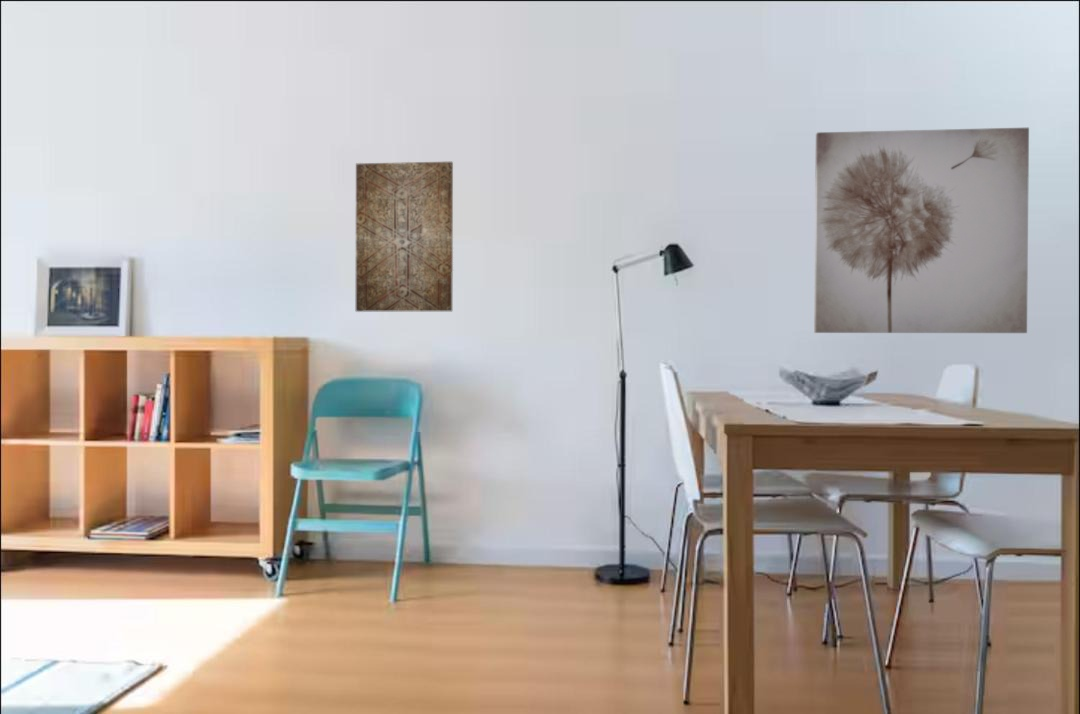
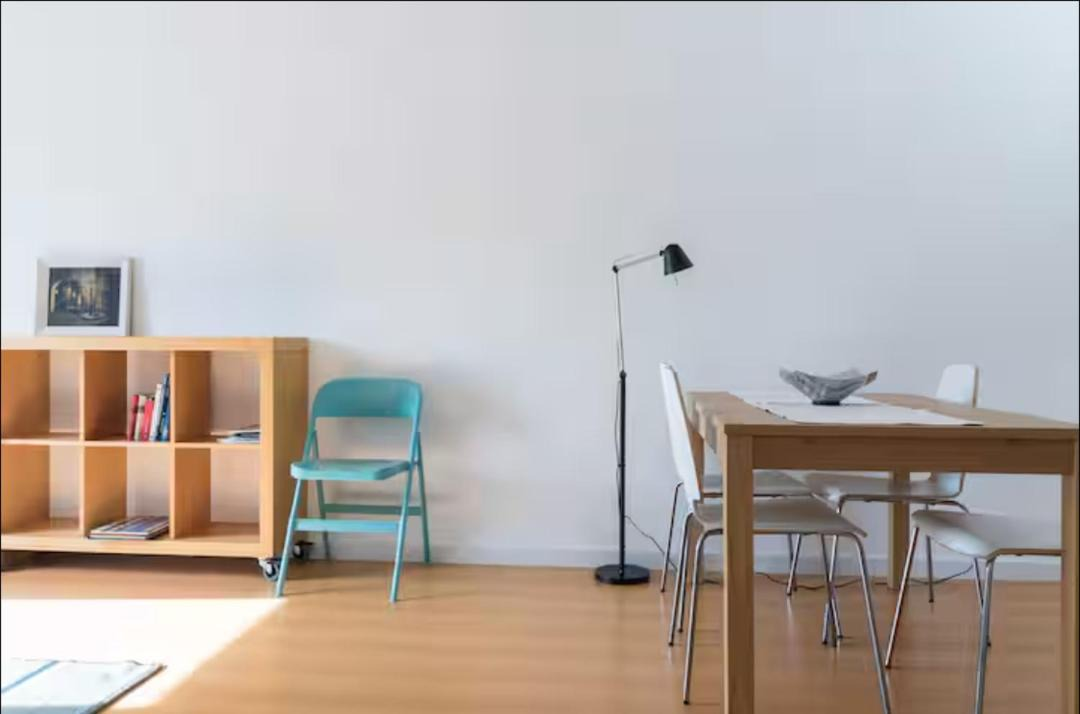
- wall art (919, 232)
- wall art (404, 237)
